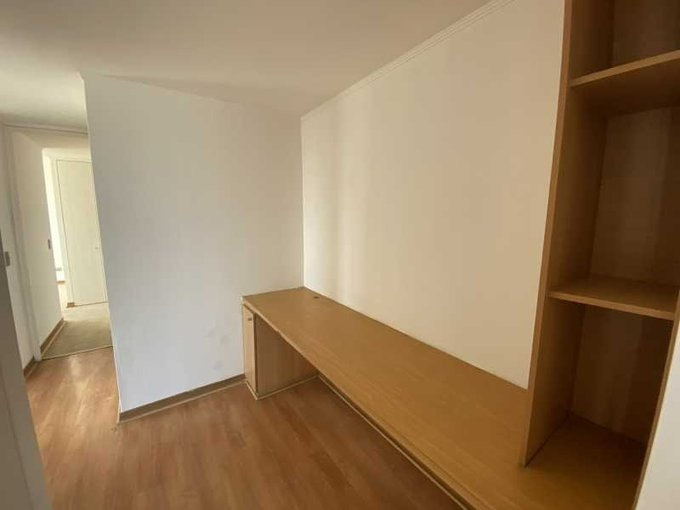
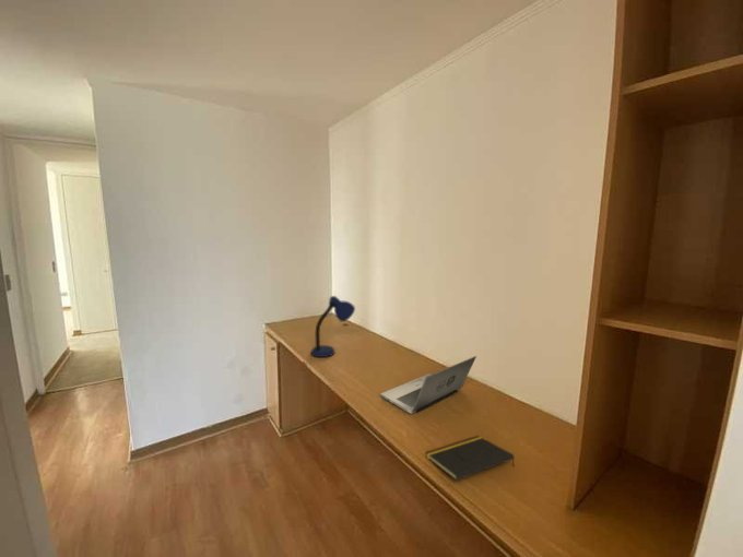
+ laptop (428, 376)
+ desk lamp (338, 318)
+ notepad (468, 455)
